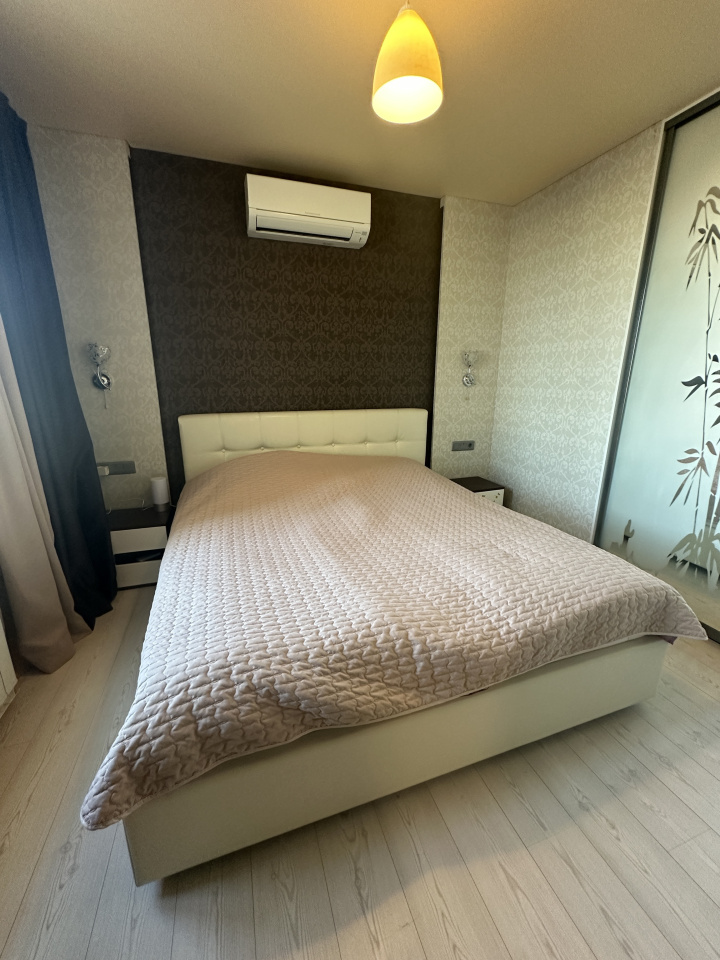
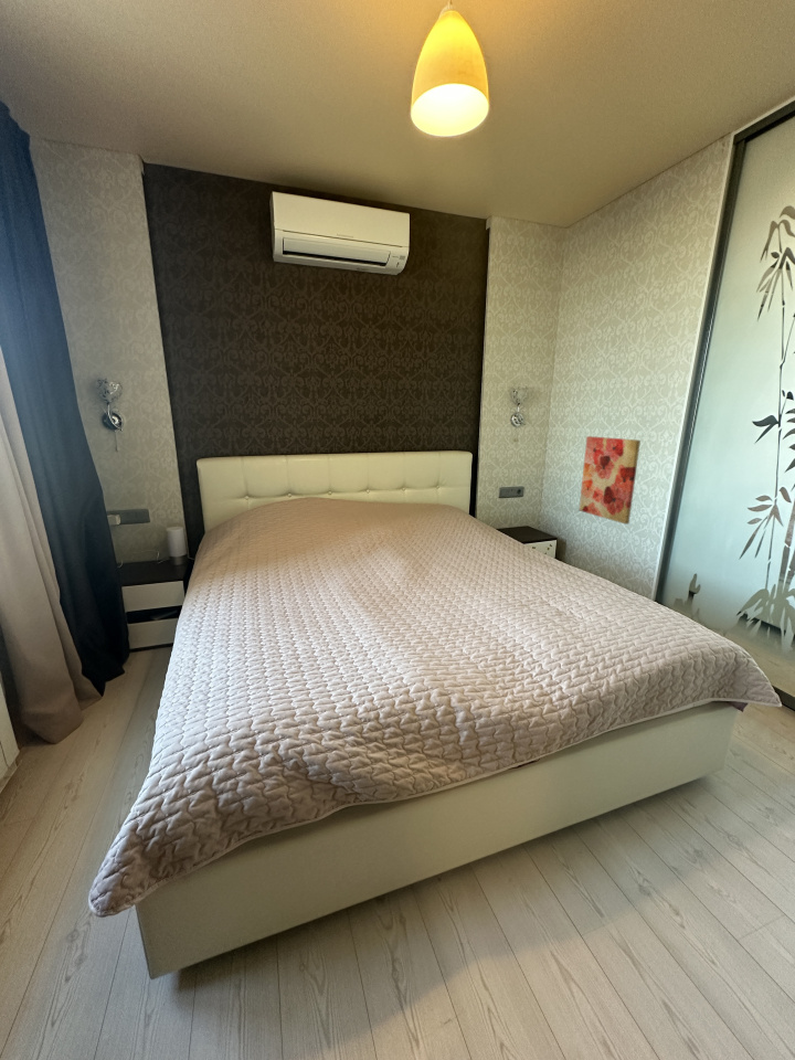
+ wall art (606, 478)
